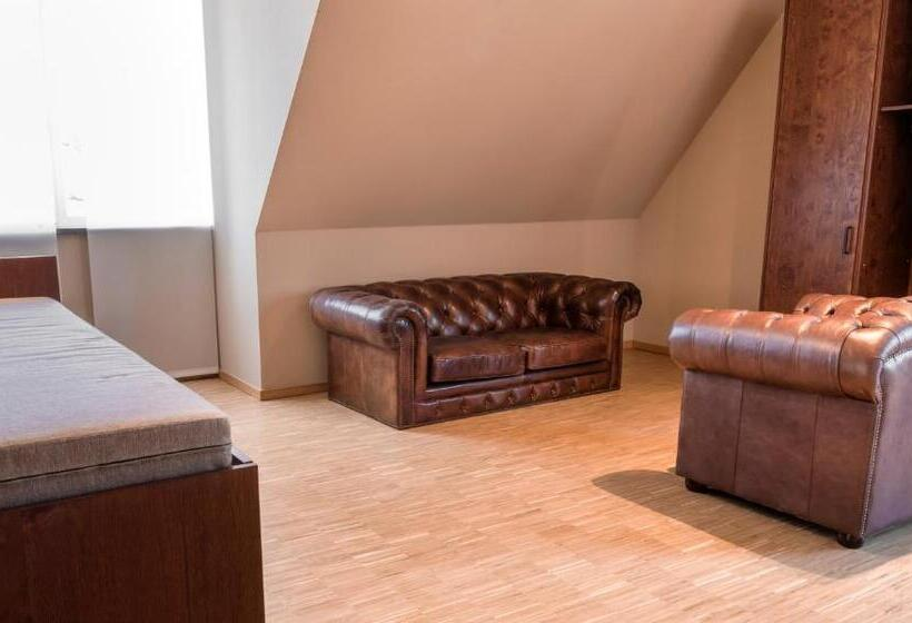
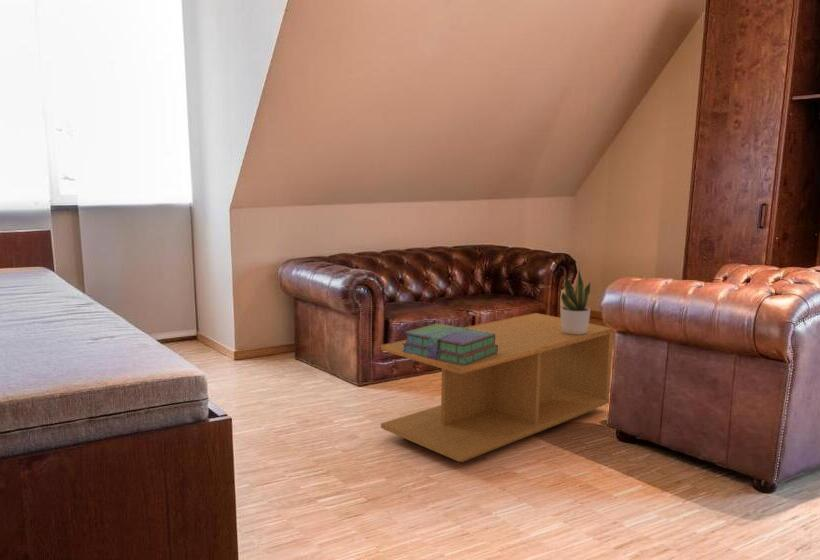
+ potted plant (576, 299)
+ stack of books (450, 342)
+ coffee table (502, 380)
